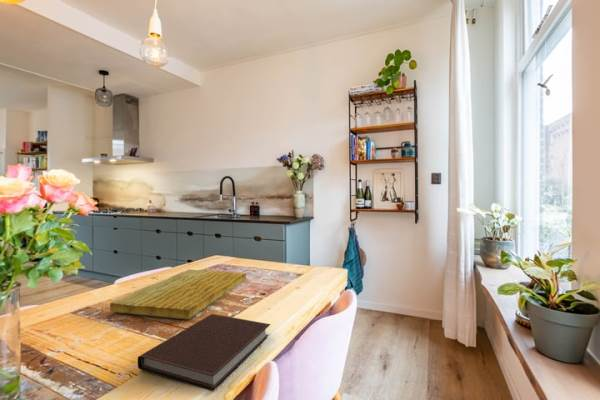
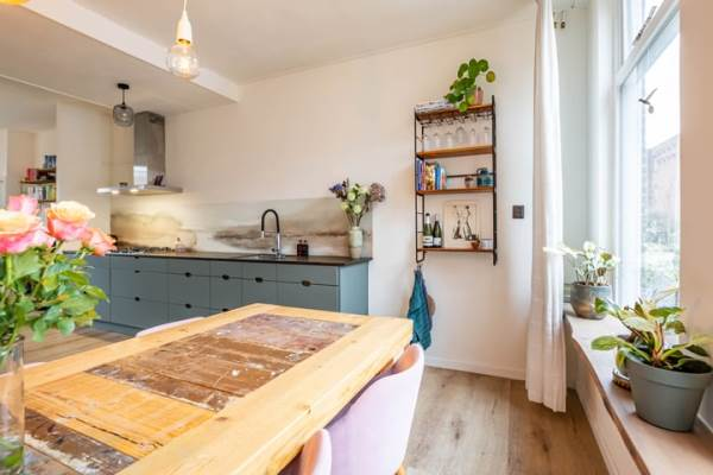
- notebook (211, 344)
- cutting board (189, 287)
